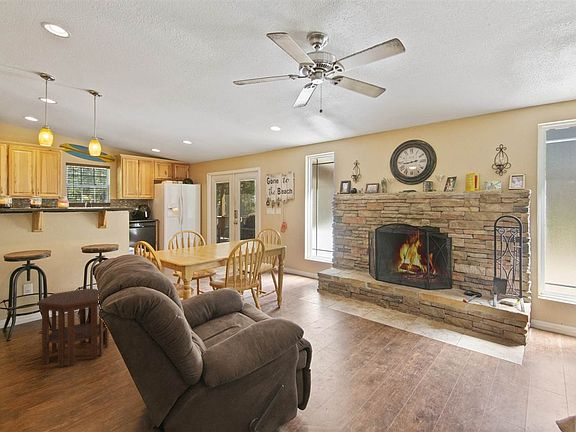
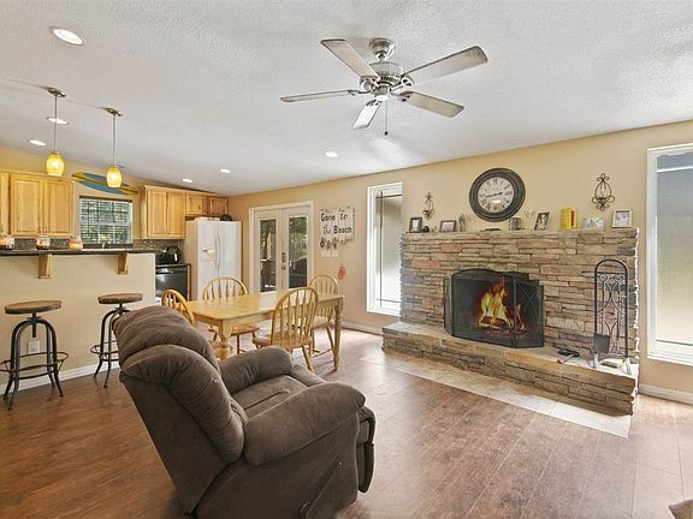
- side table (77, 325)
